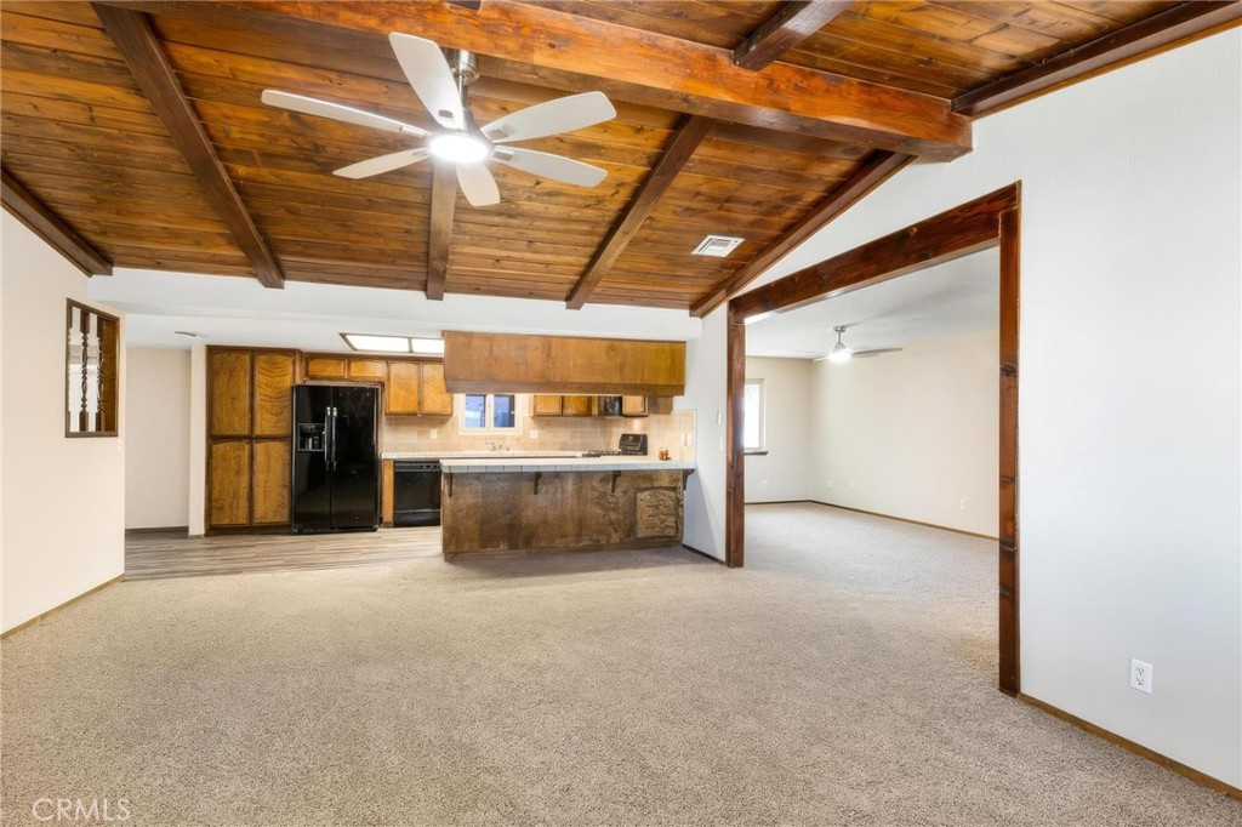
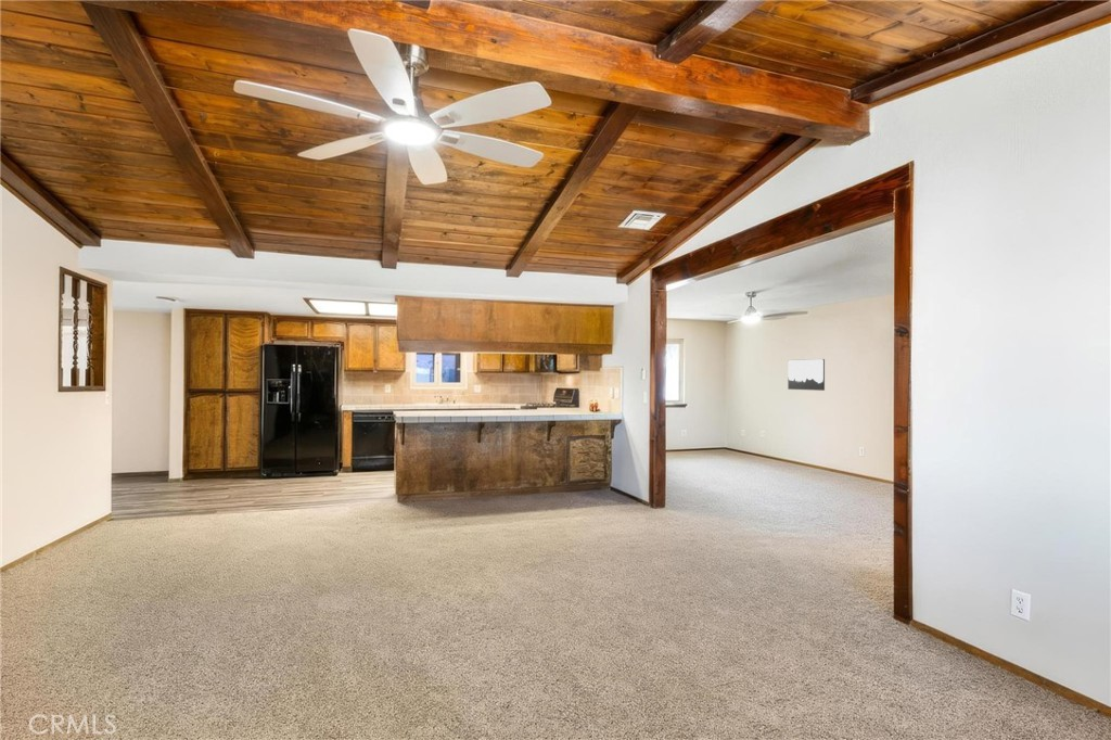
+ wall art (805, 374)
